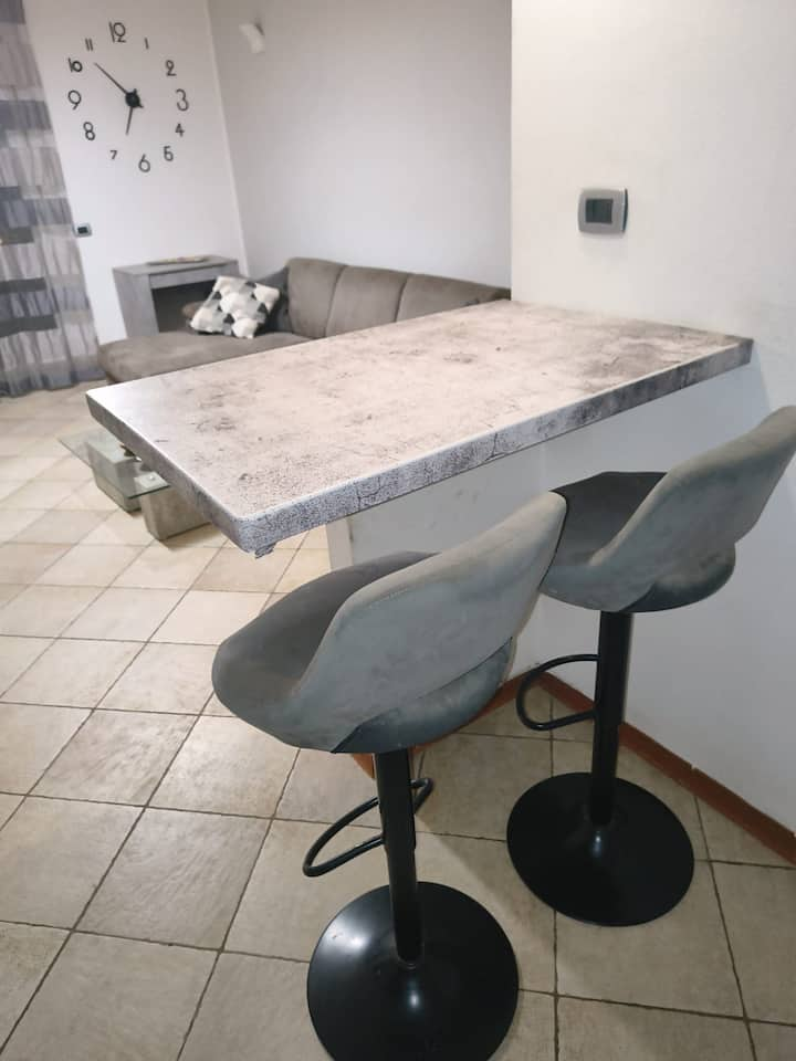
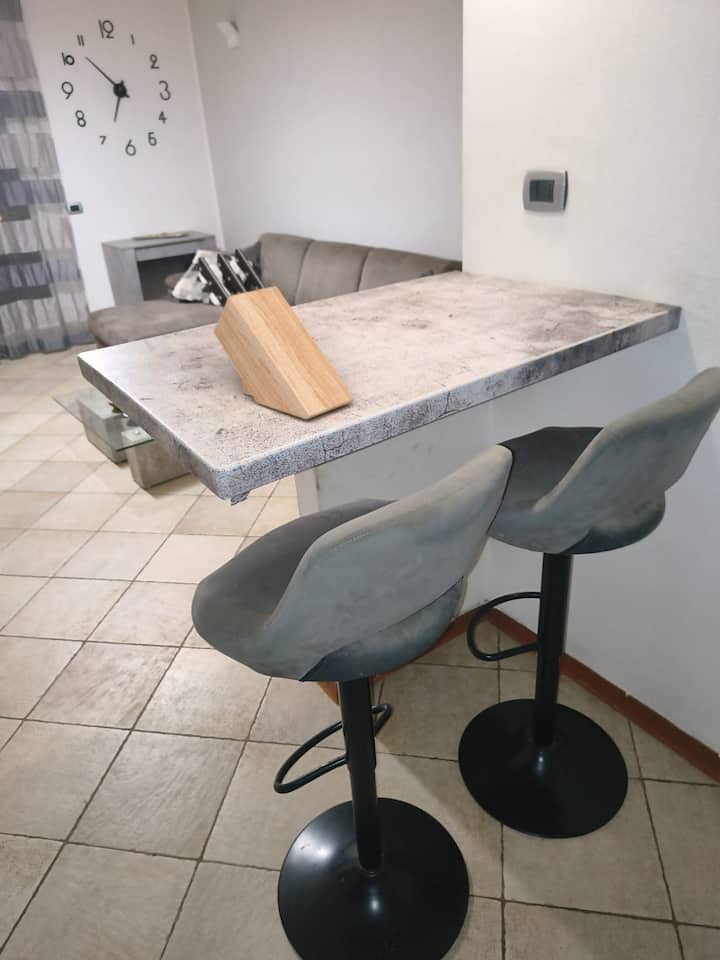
+ knife block (269, 328)
